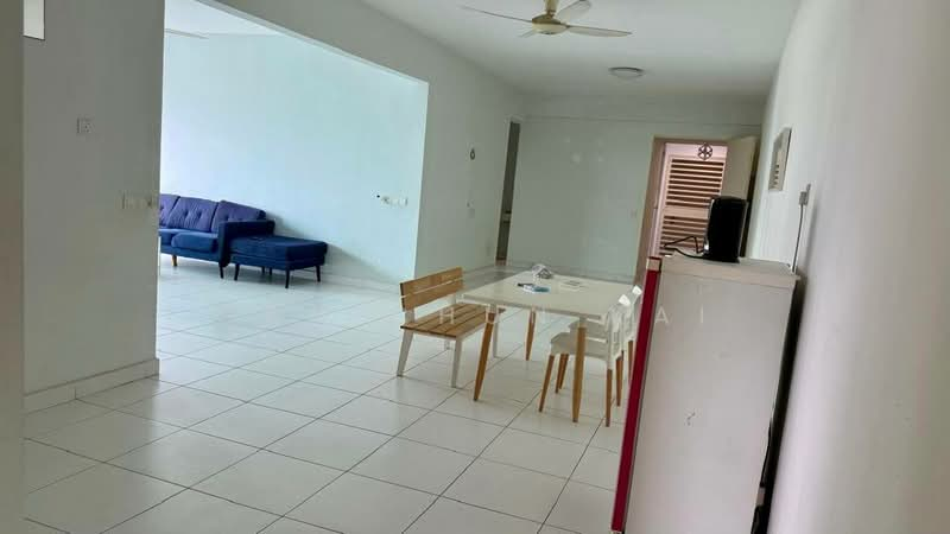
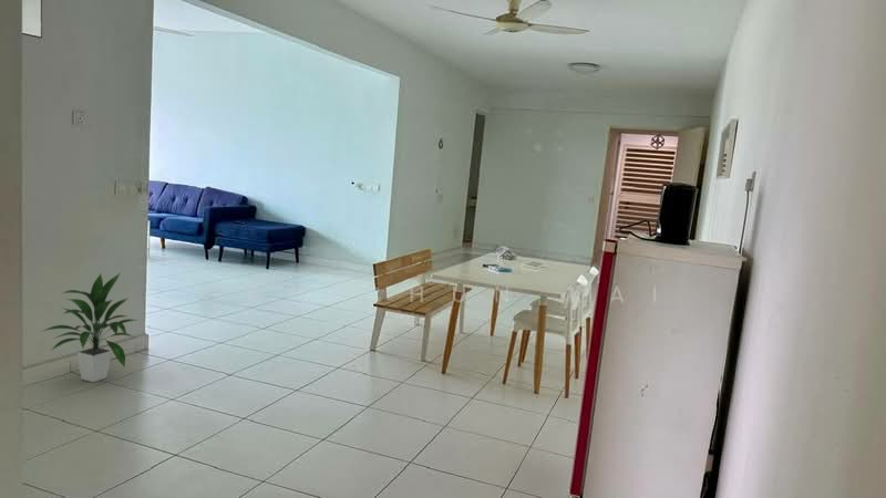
+ indoor plant (95, 328)
